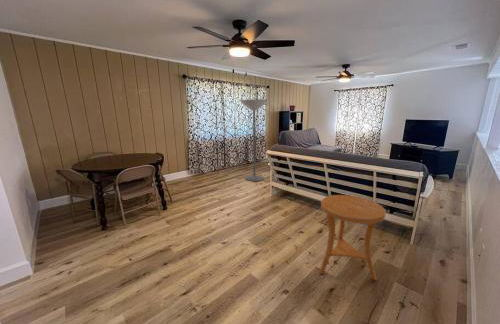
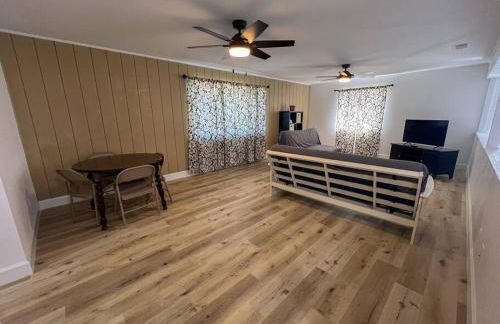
- side table (344, 240)
- floor lamp (254, 140)
